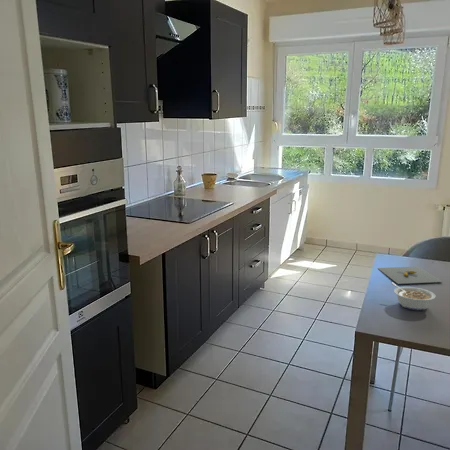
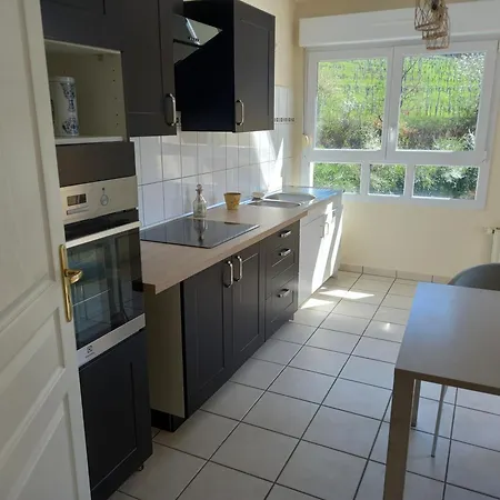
- banana (408, 273)
- legume (412, 297)
